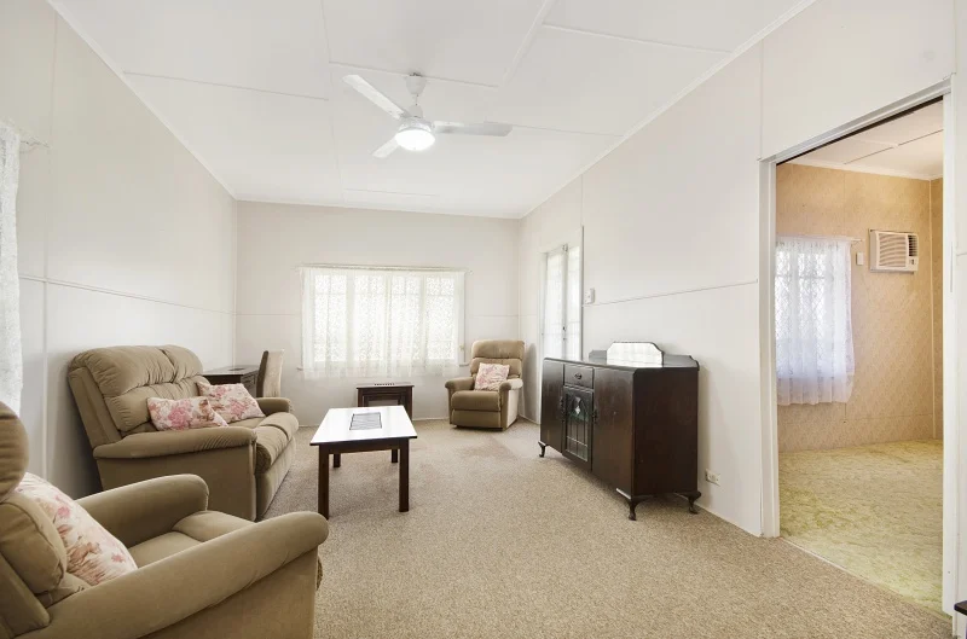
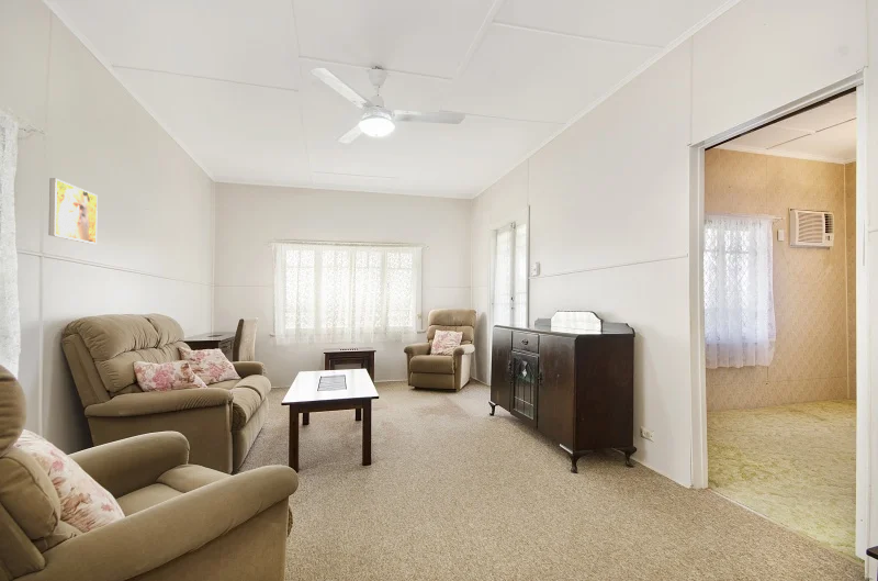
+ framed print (75, 213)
